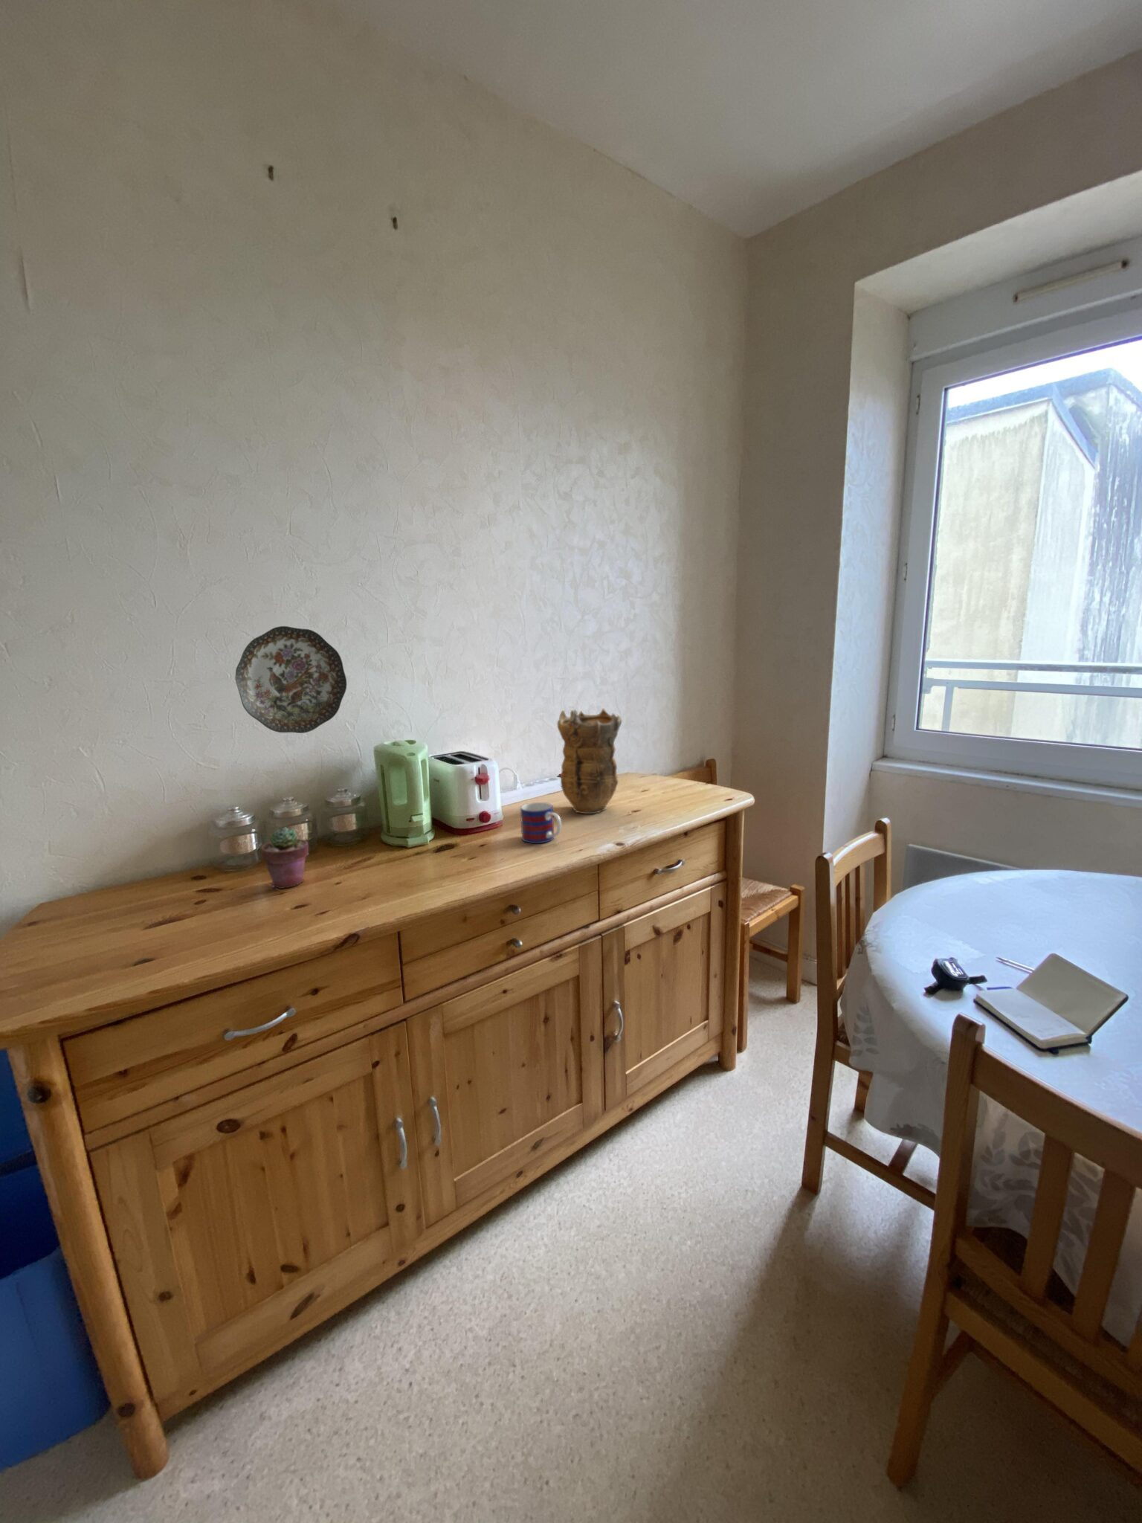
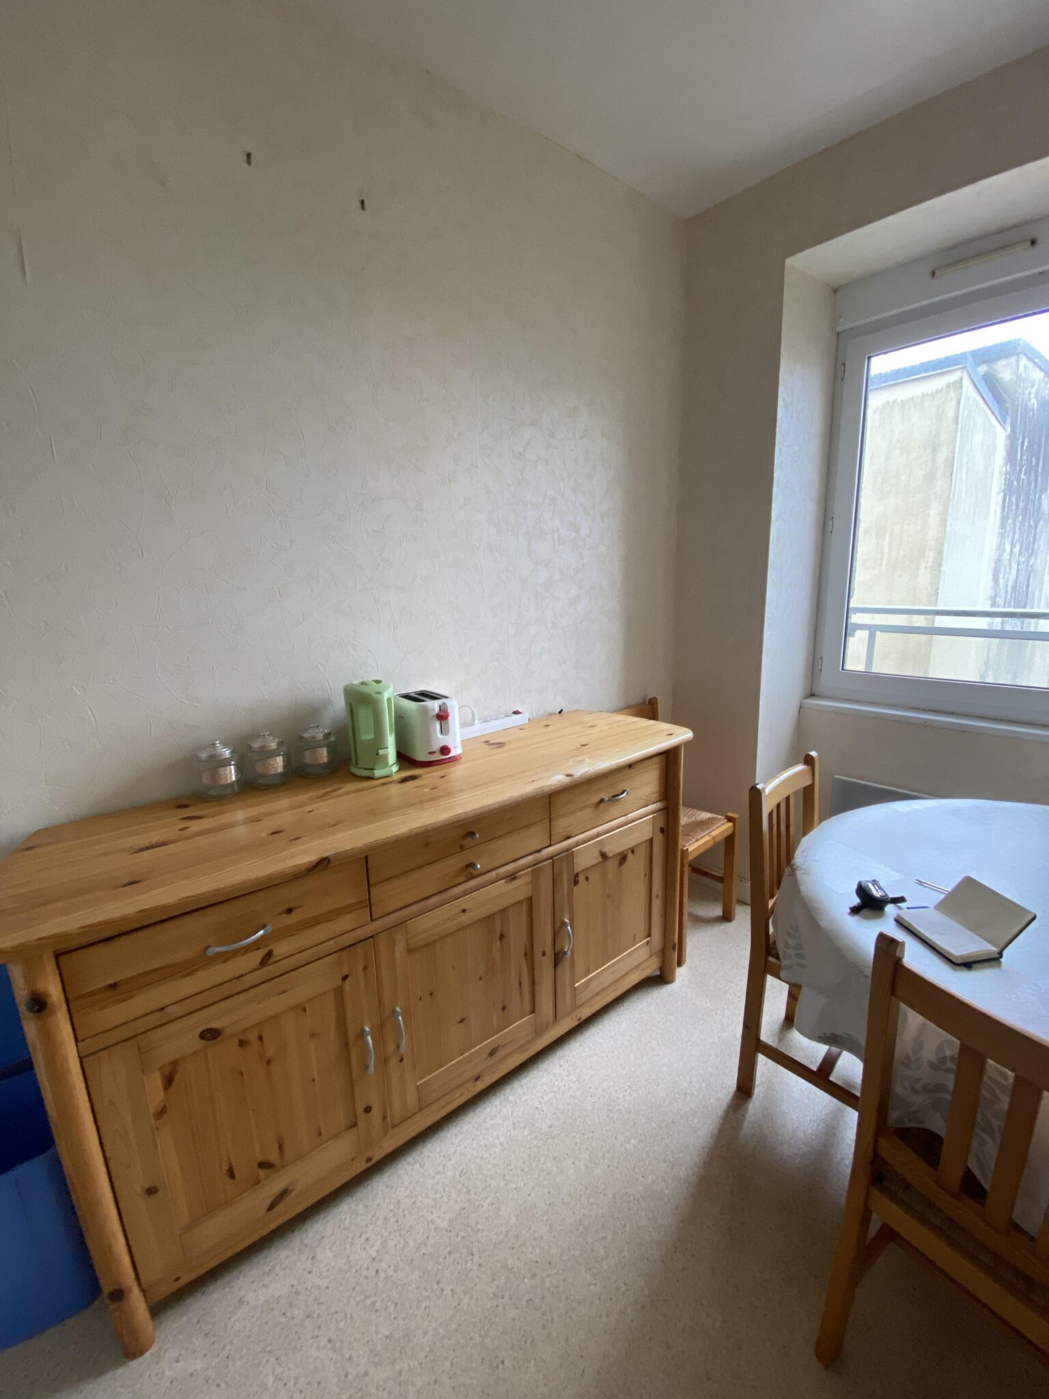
- vase (589, 757)
- potted succulent (286, 855)
- mug (542, 824)
- decorative plate (293, 680)
